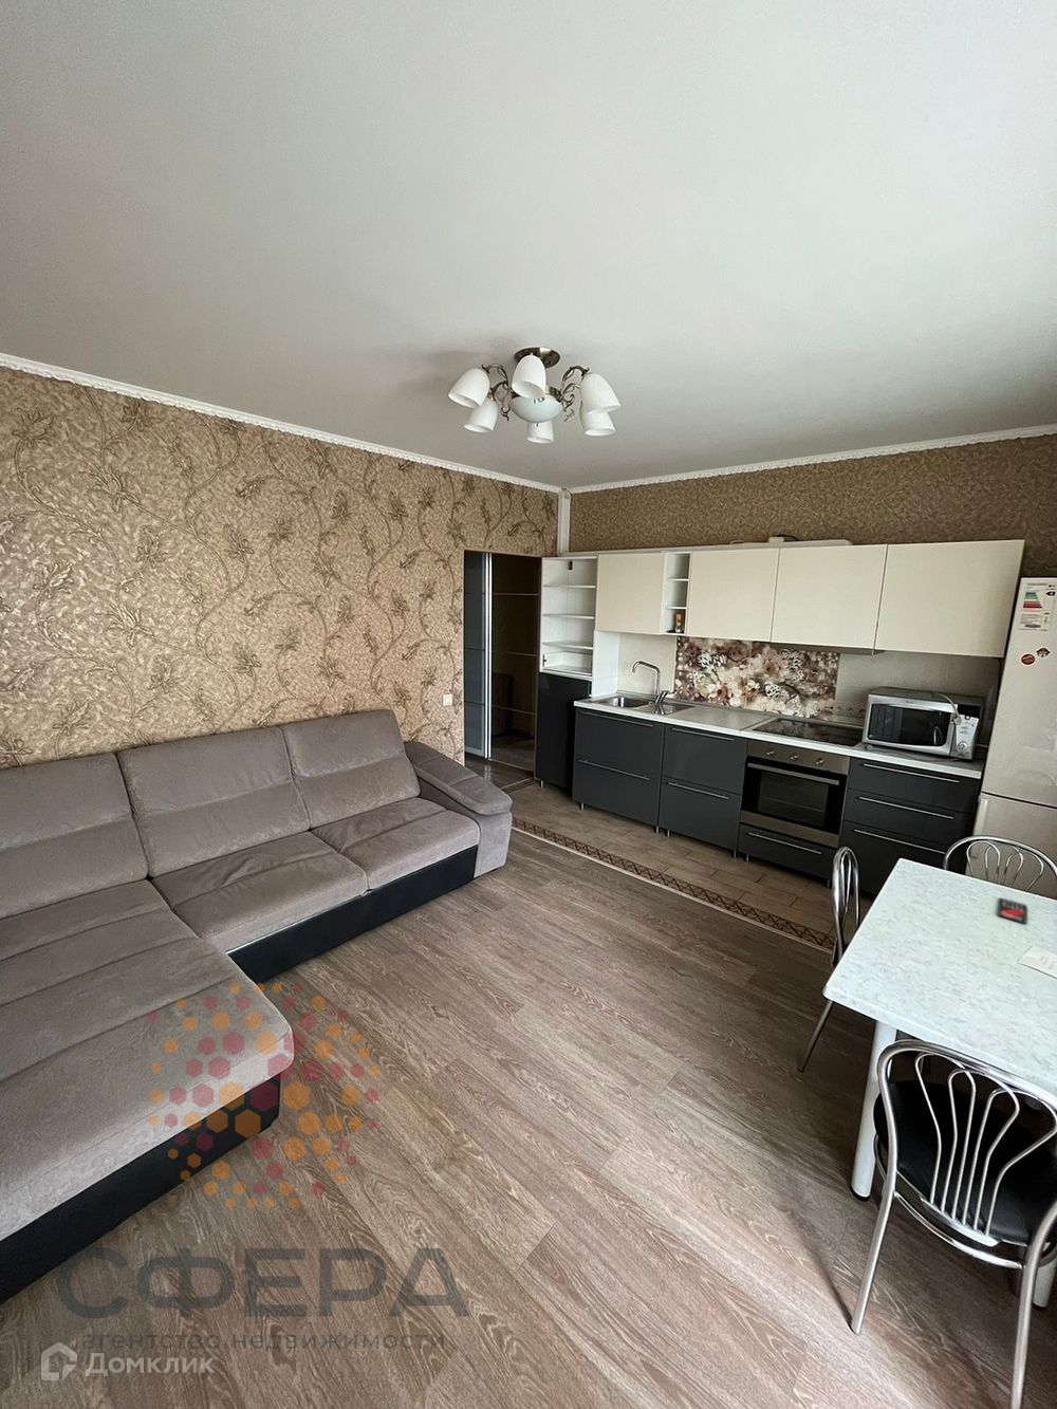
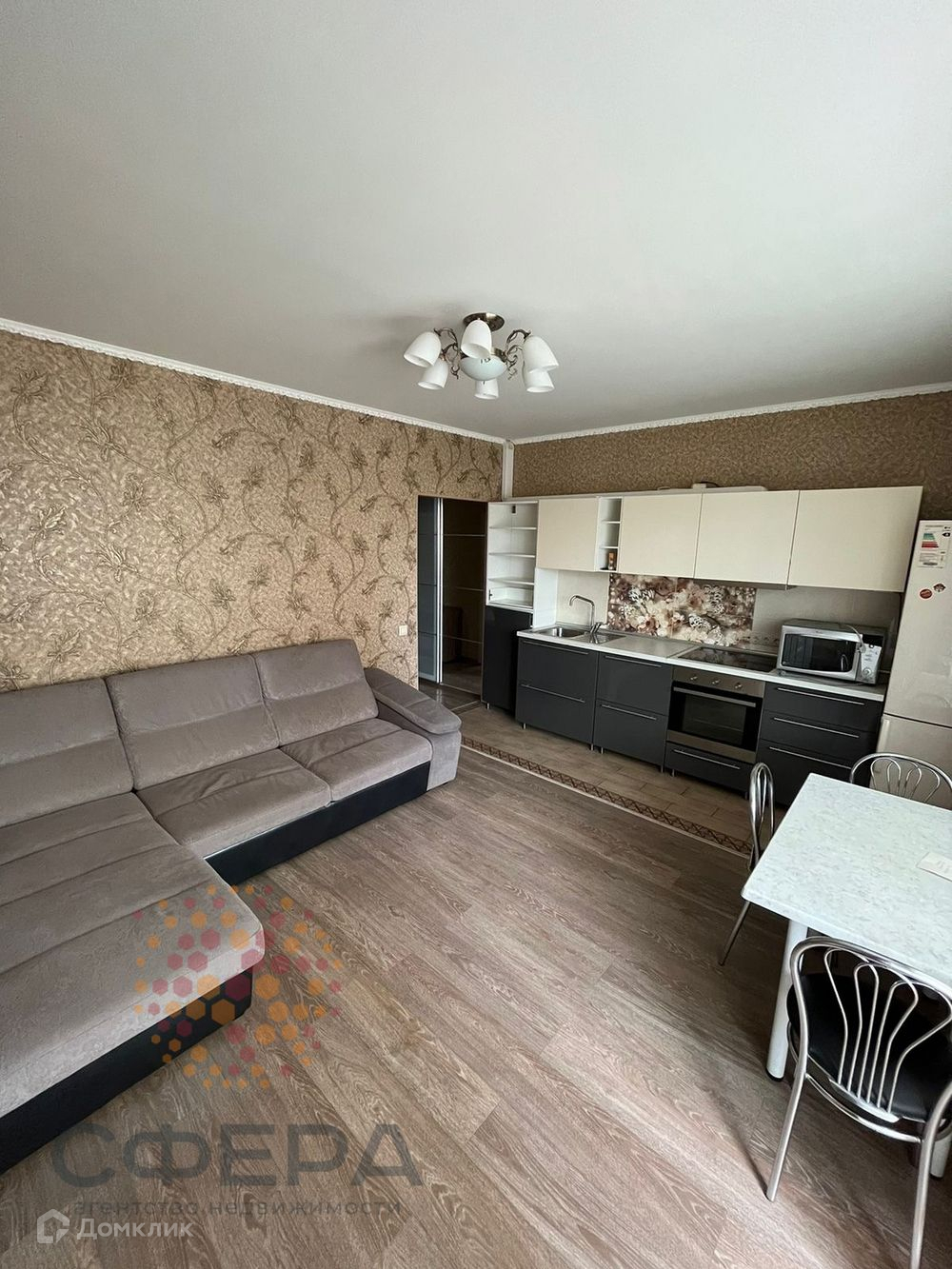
- smartphone (1011, 910)
